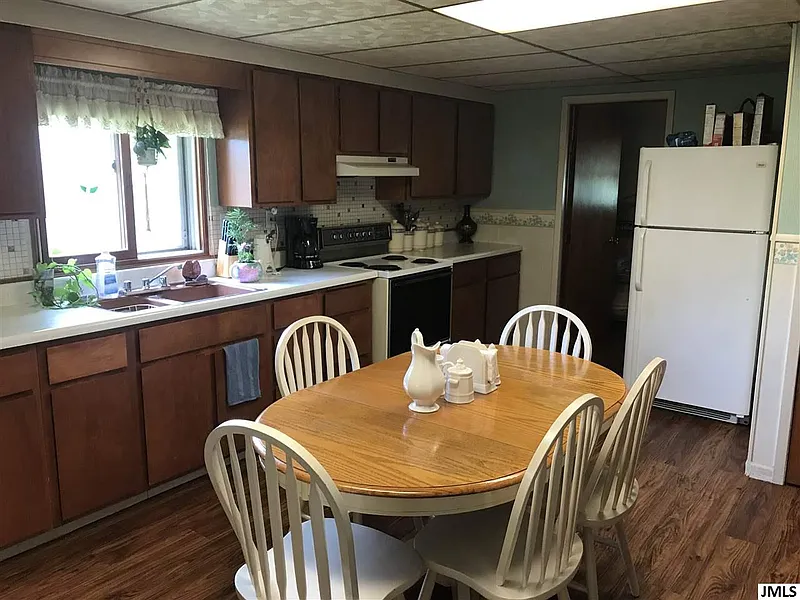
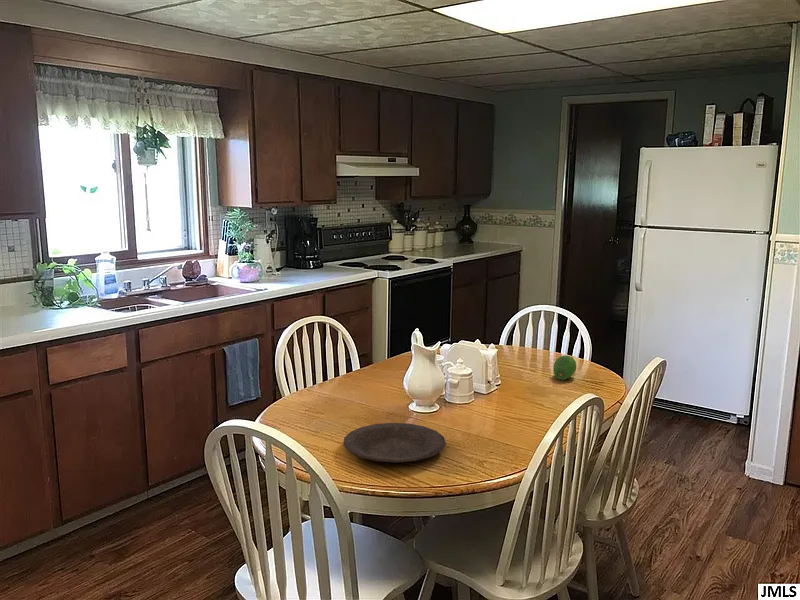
+ plate (394, 445)
+ fruit (564, 367)
